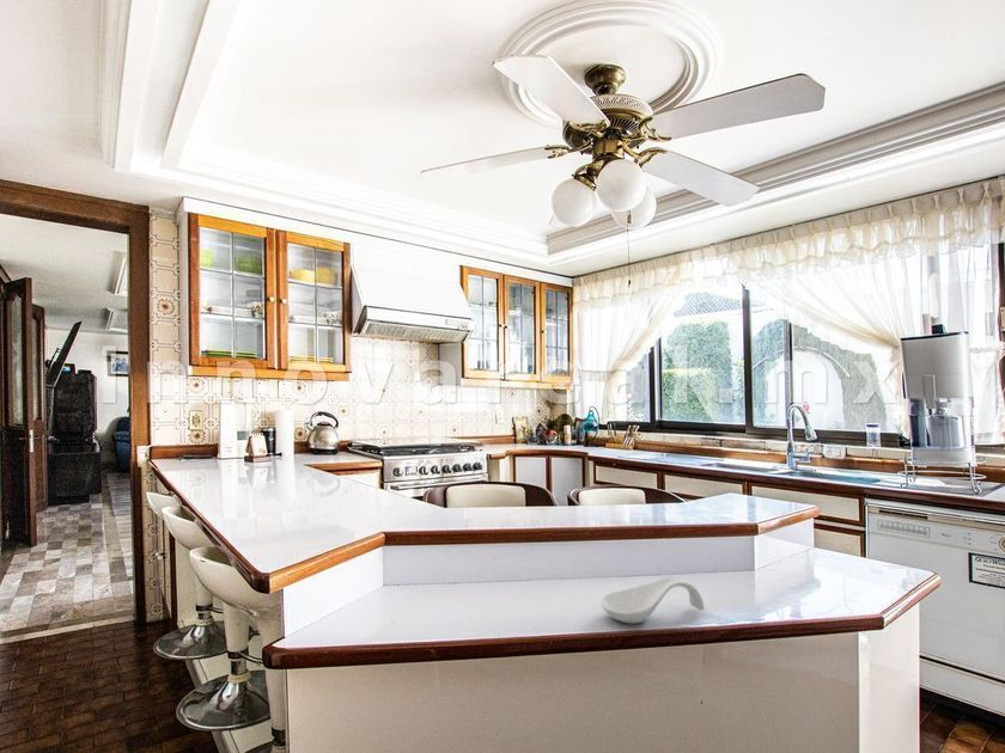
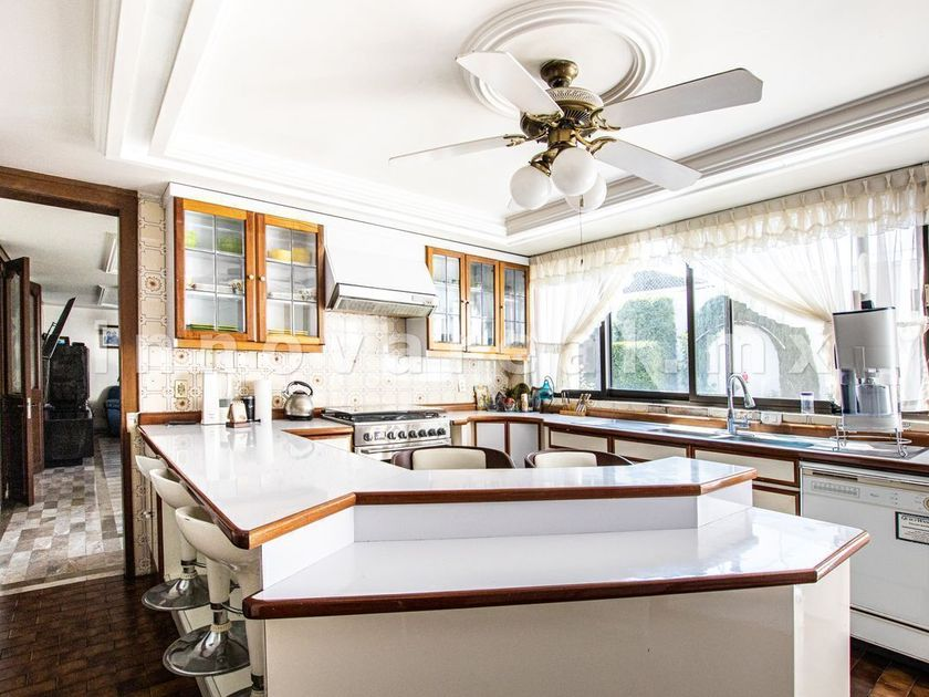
- spoon rest (652, 598)
